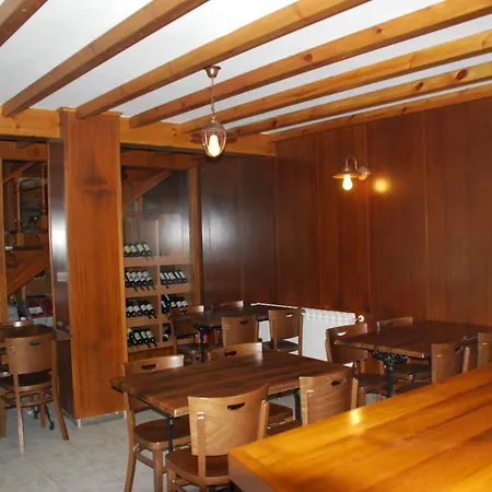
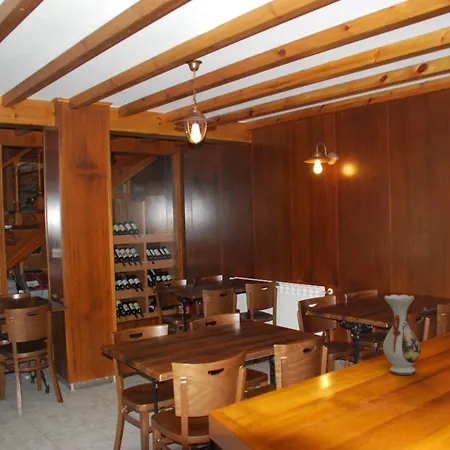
+ vase (401, 333)
